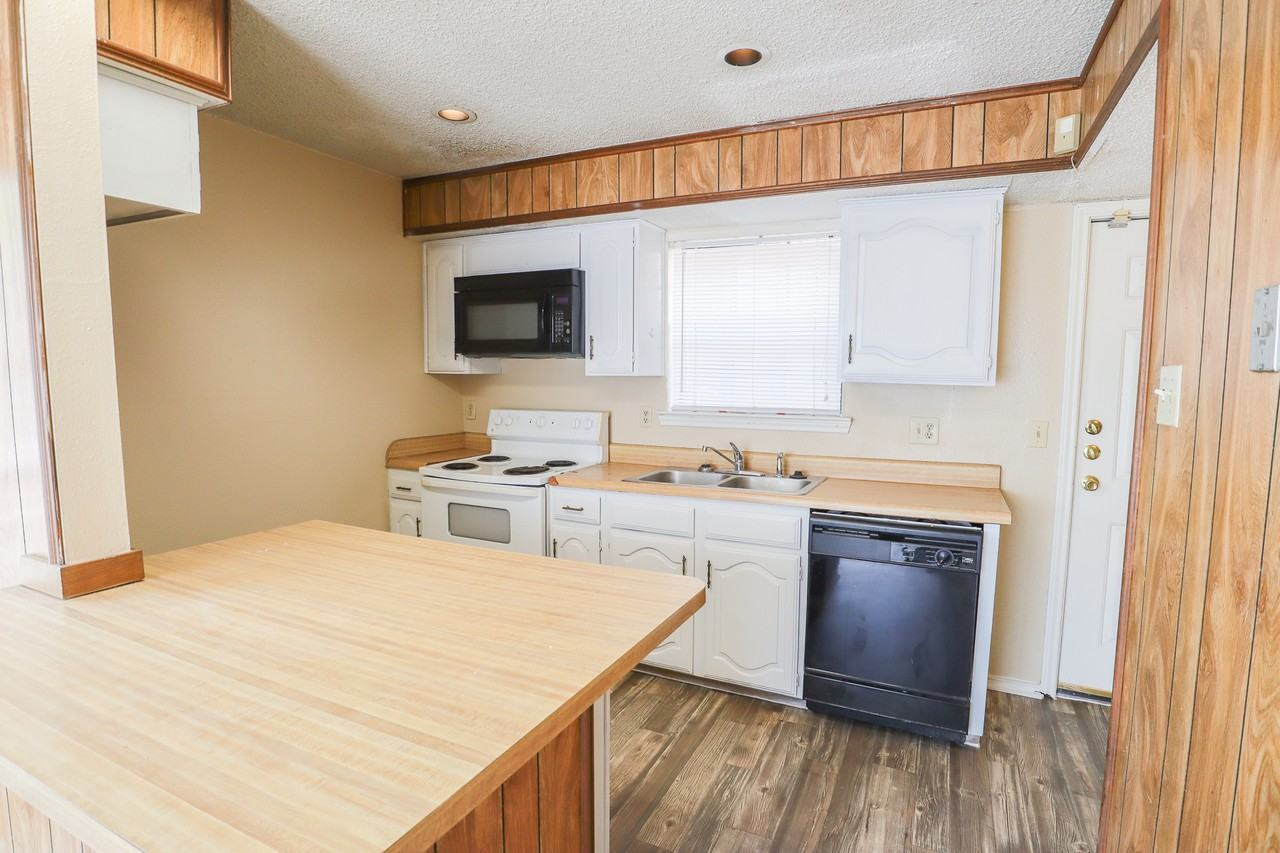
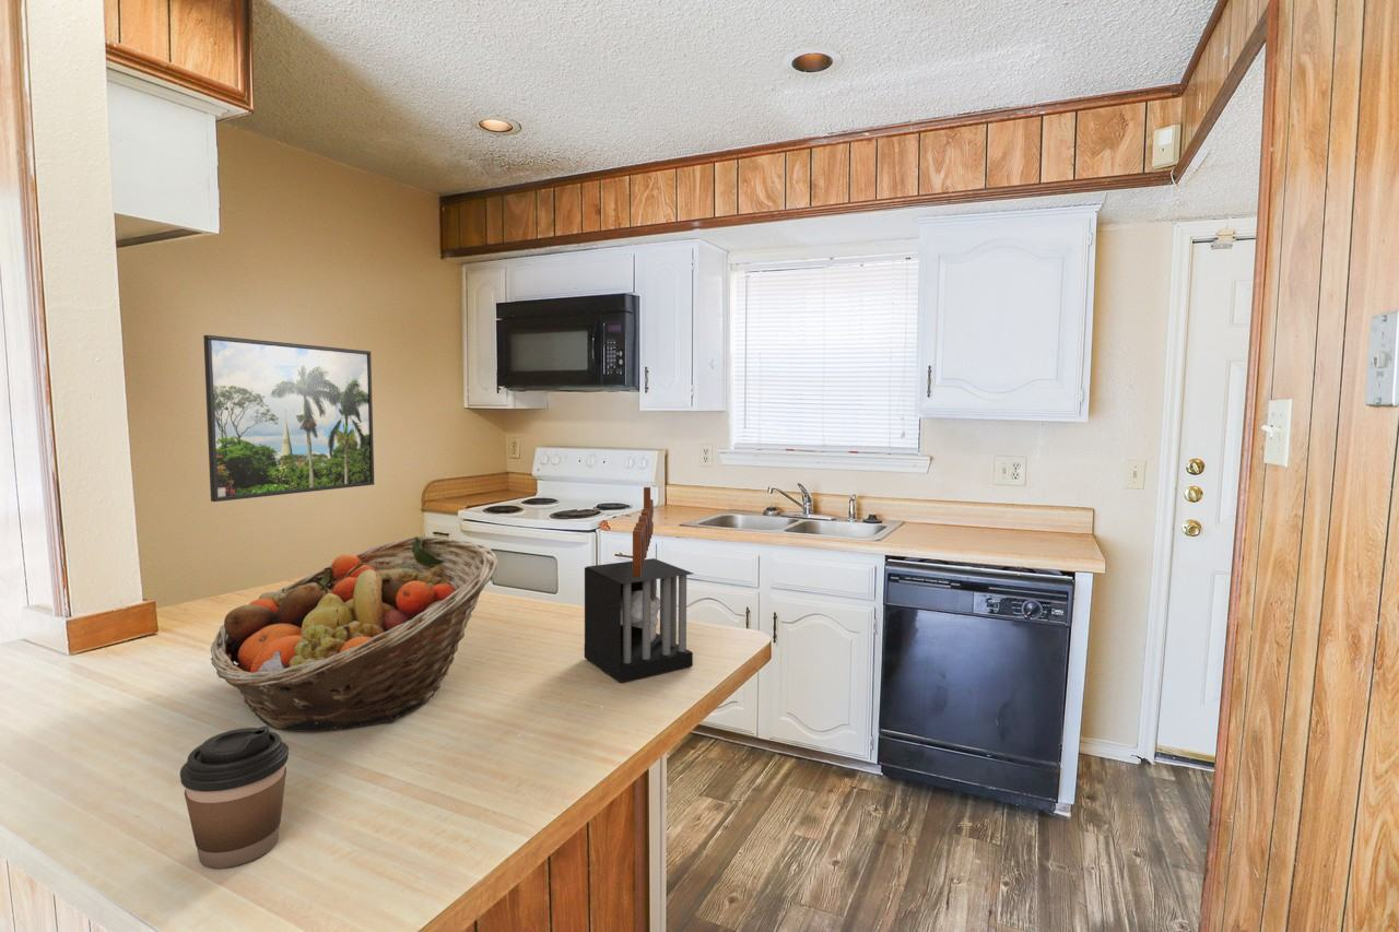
+ coffee cup (237, 789)
+ fruit basket (361, 620)
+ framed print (298, 418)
+ knife block (644, 576)
